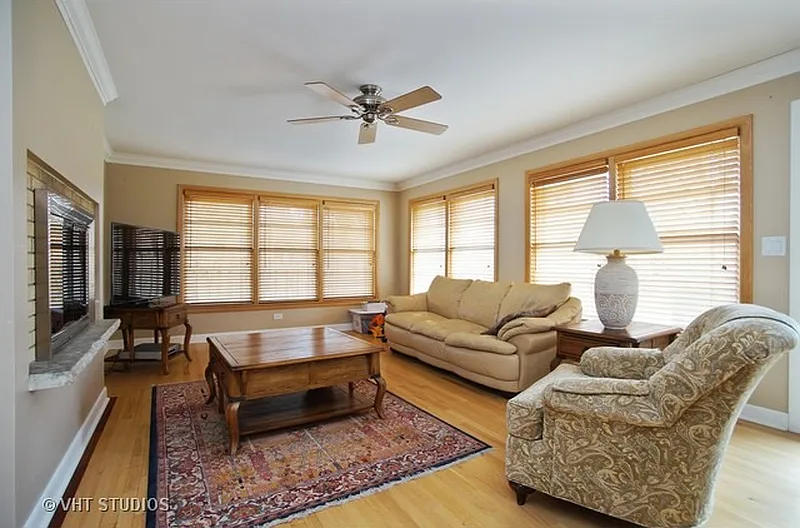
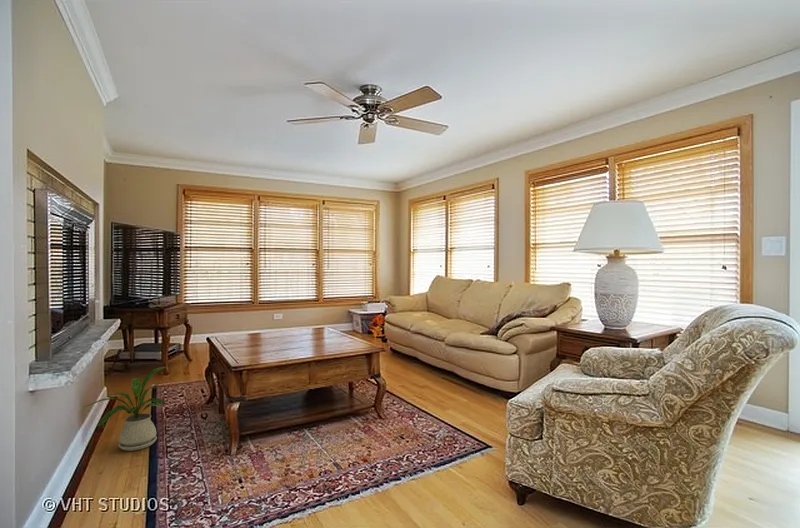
+ house plant (129, 408)
